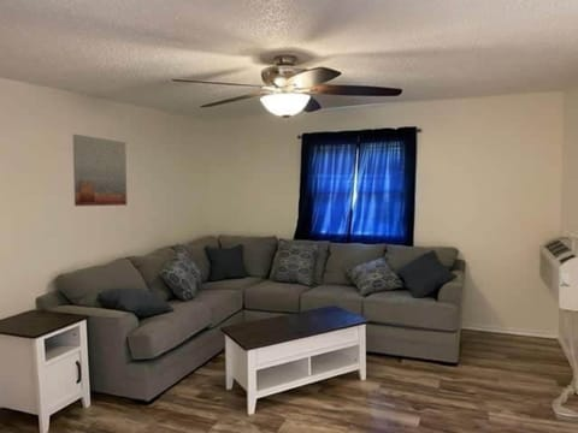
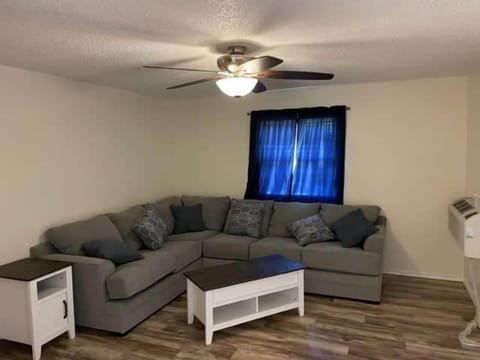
- wall art (101, 172)
